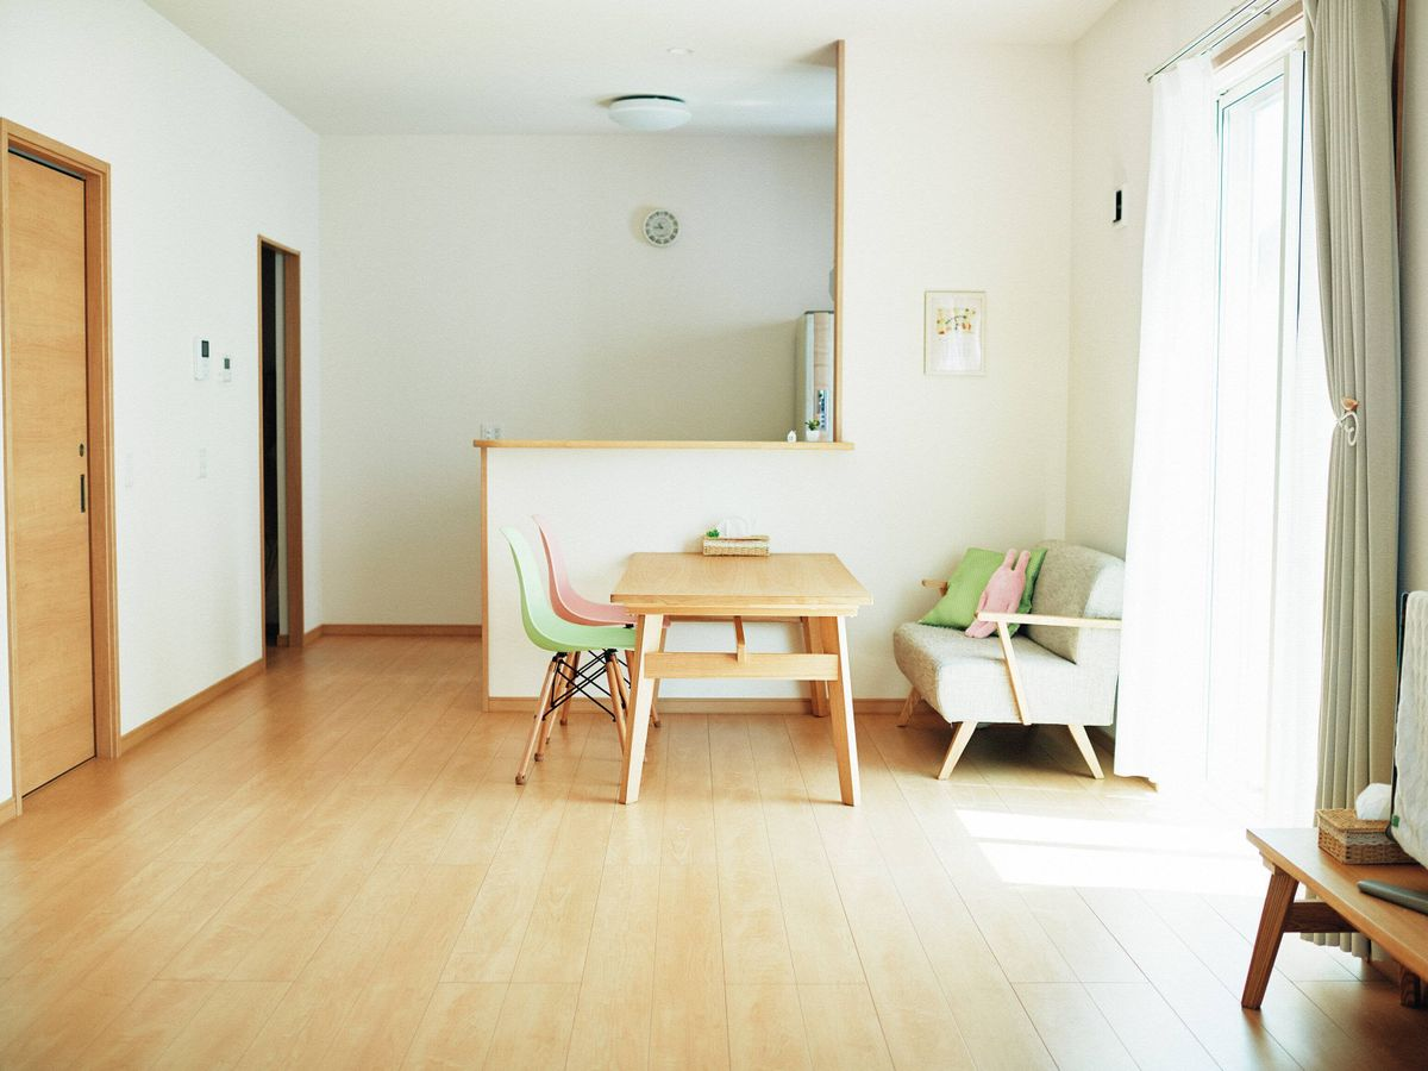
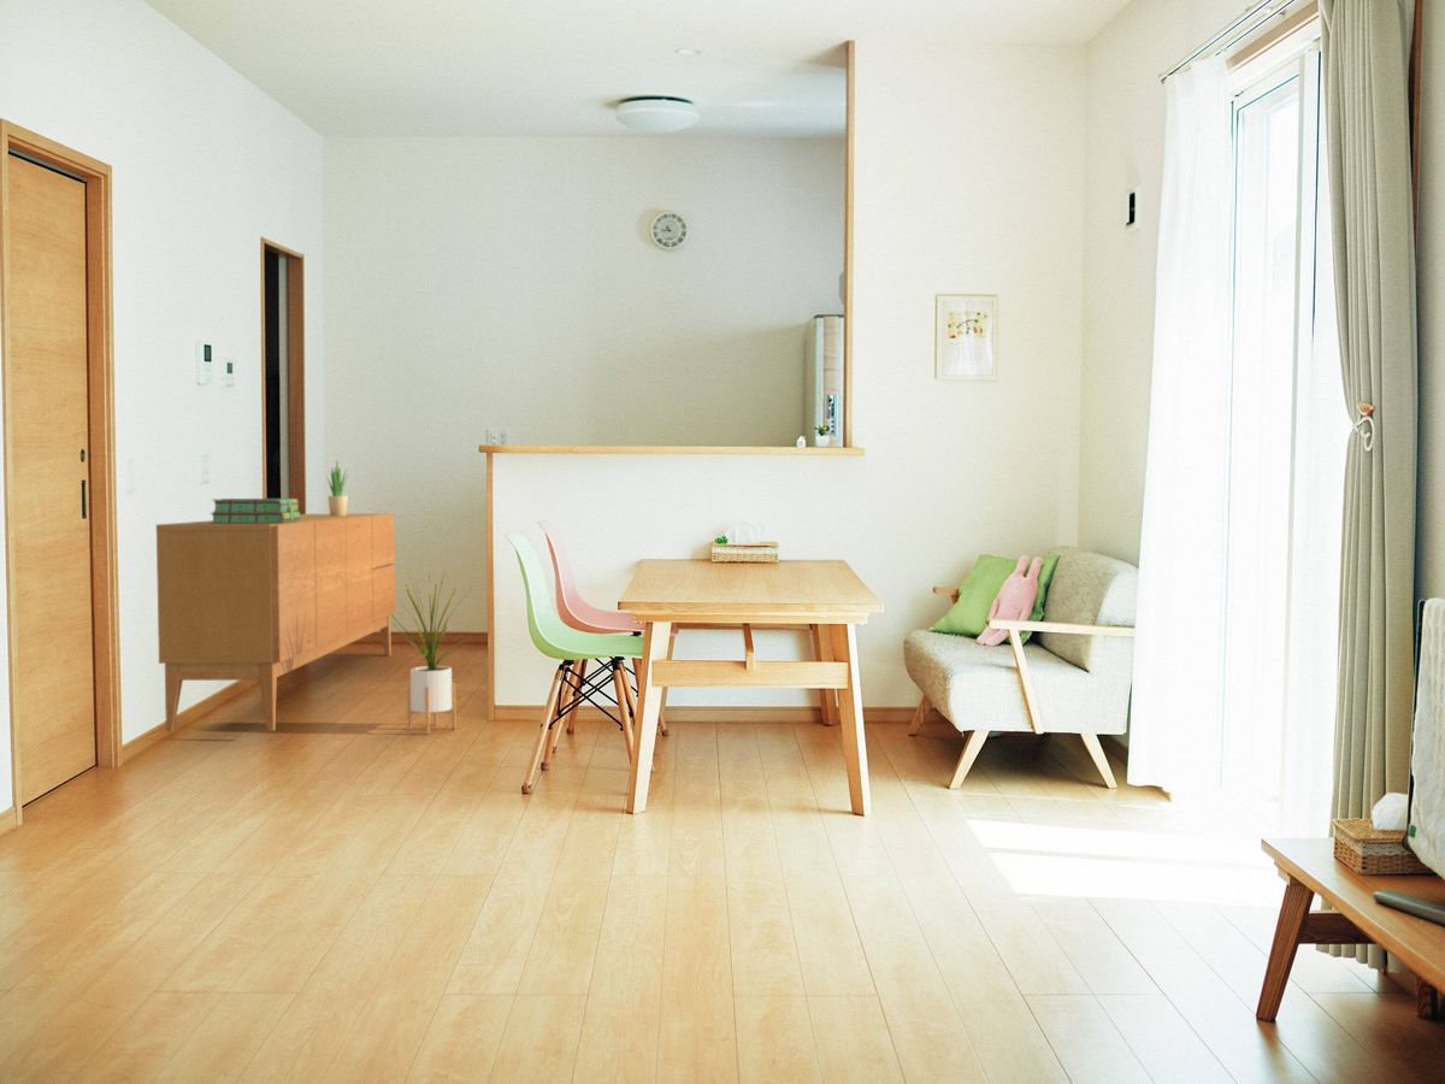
+ house plant (432, 649)
+ potted plant (336, 487)
+ sideboard (296, 603)
+ stack of books (256, 509)
